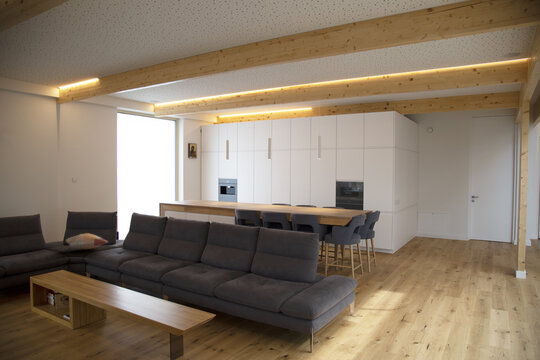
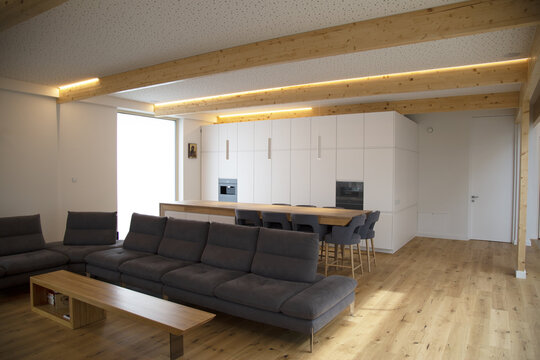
- decorative pillow (86, 241)
